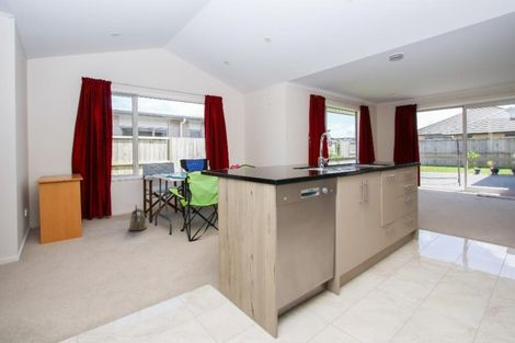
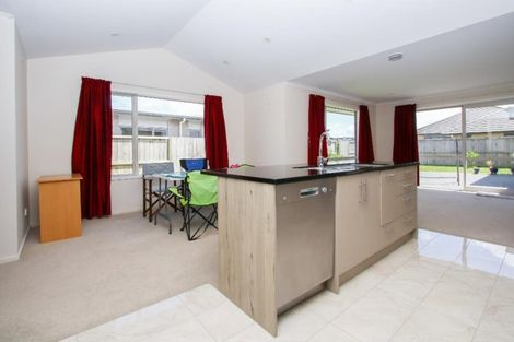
- watering can (137, 217)
